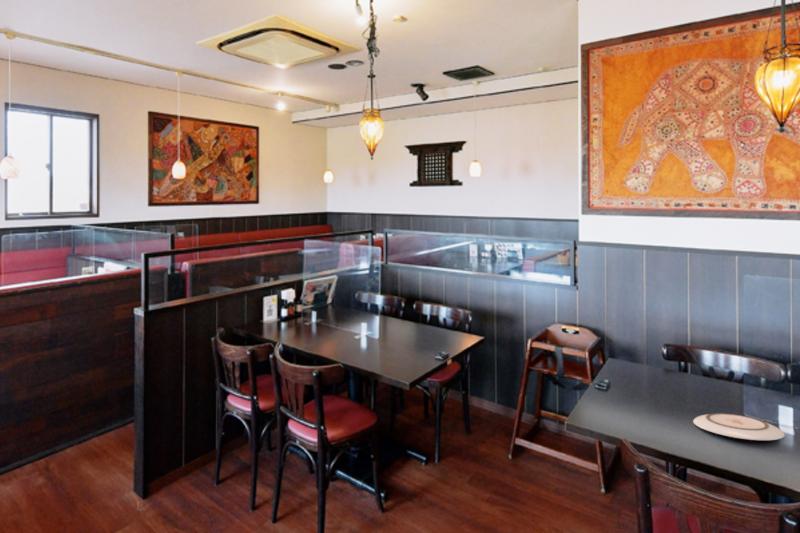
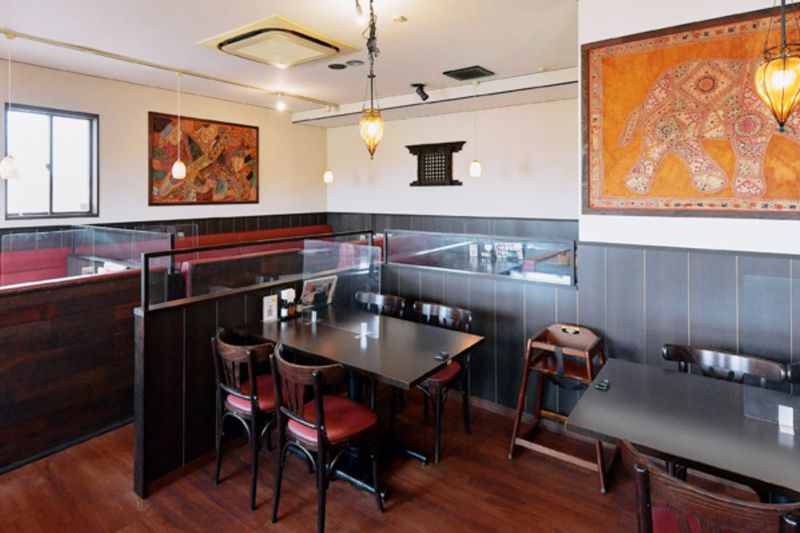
- plate (736, 424)
